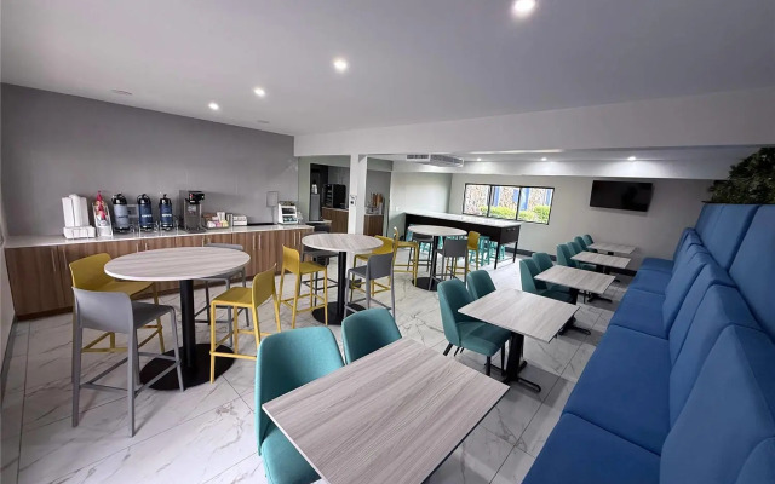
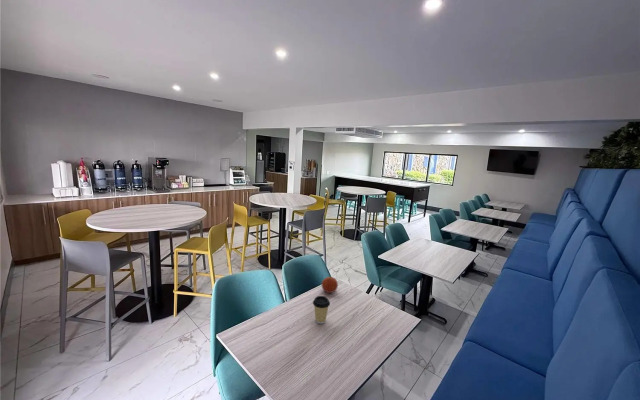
+ fruit (329, 284)
+ coffee cup (321, 310)
